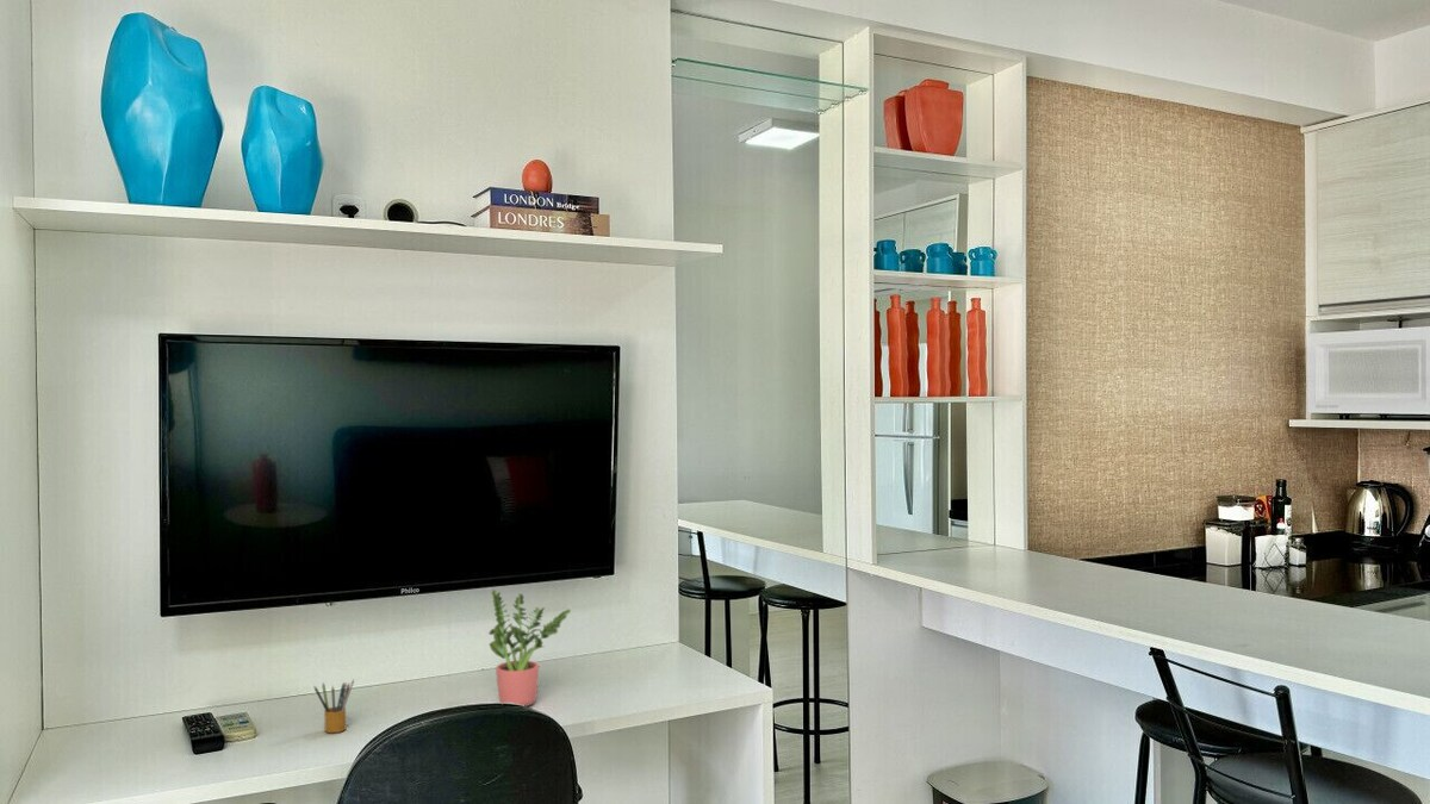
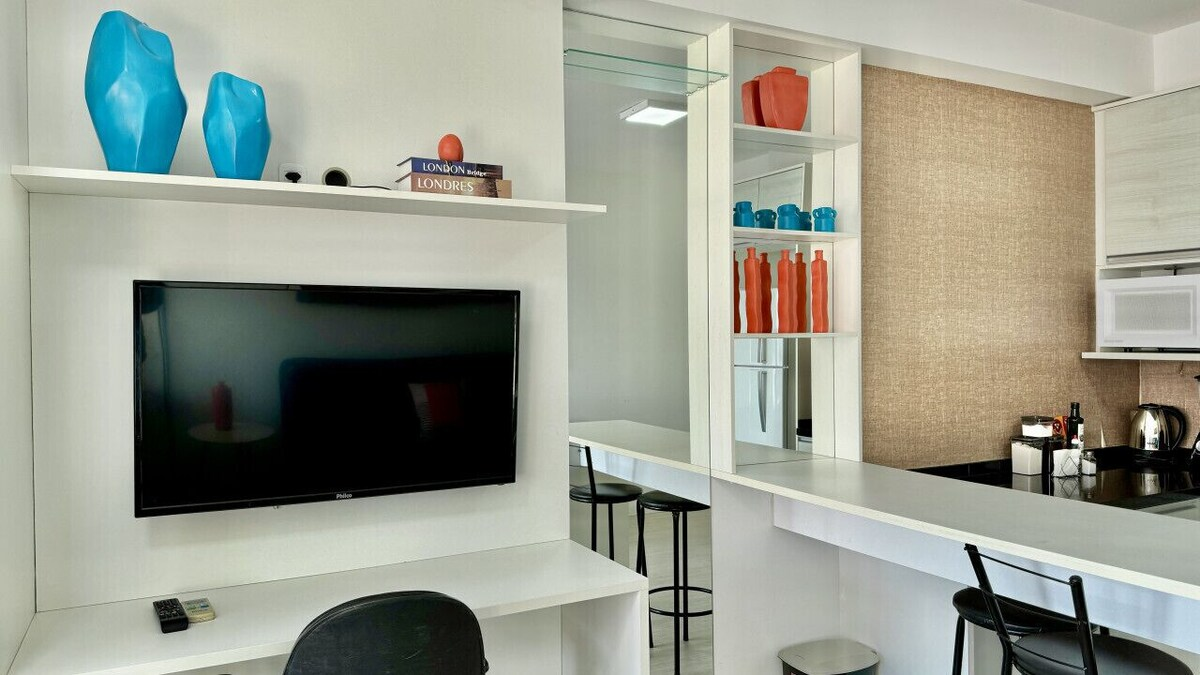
- potted plant (522, 641)
- pencil box (334, 704)
